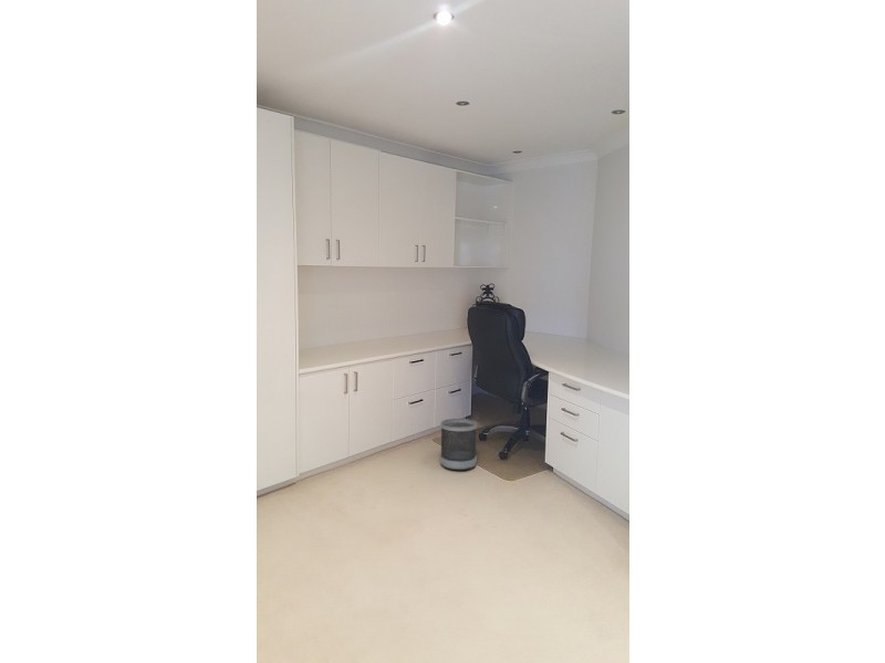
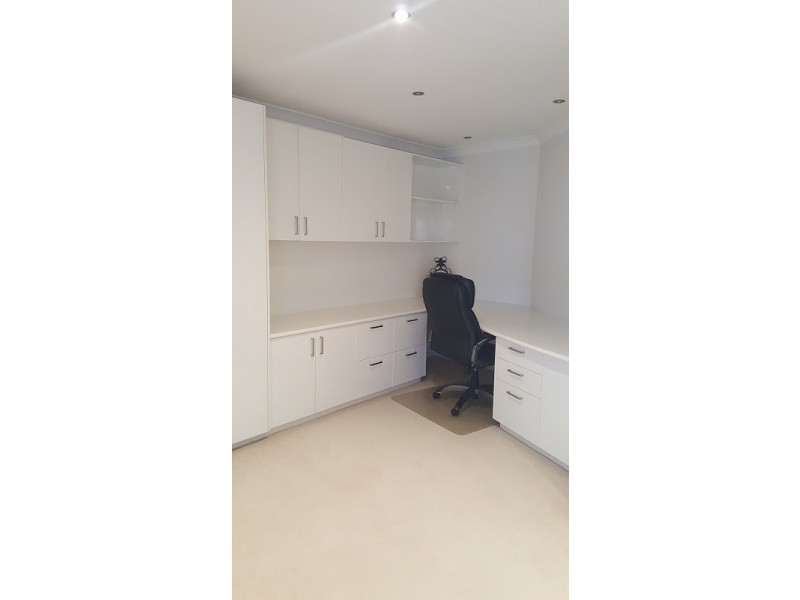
- wastebasket (458, 443)
